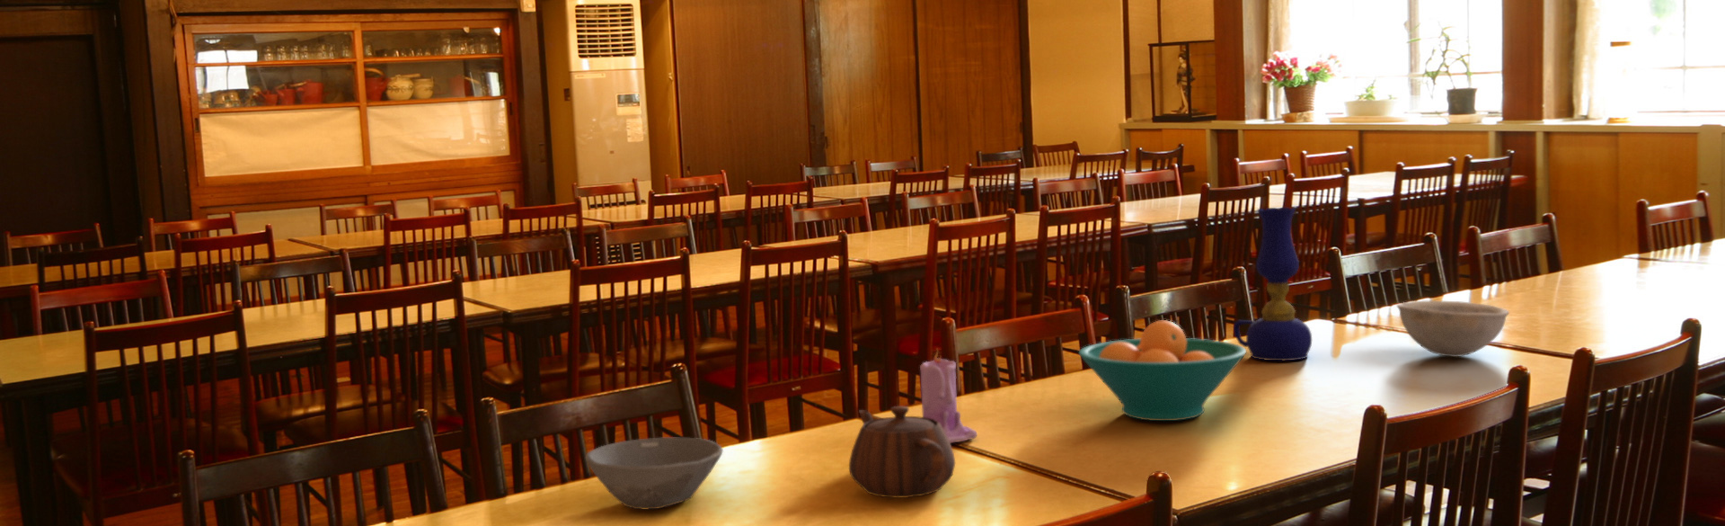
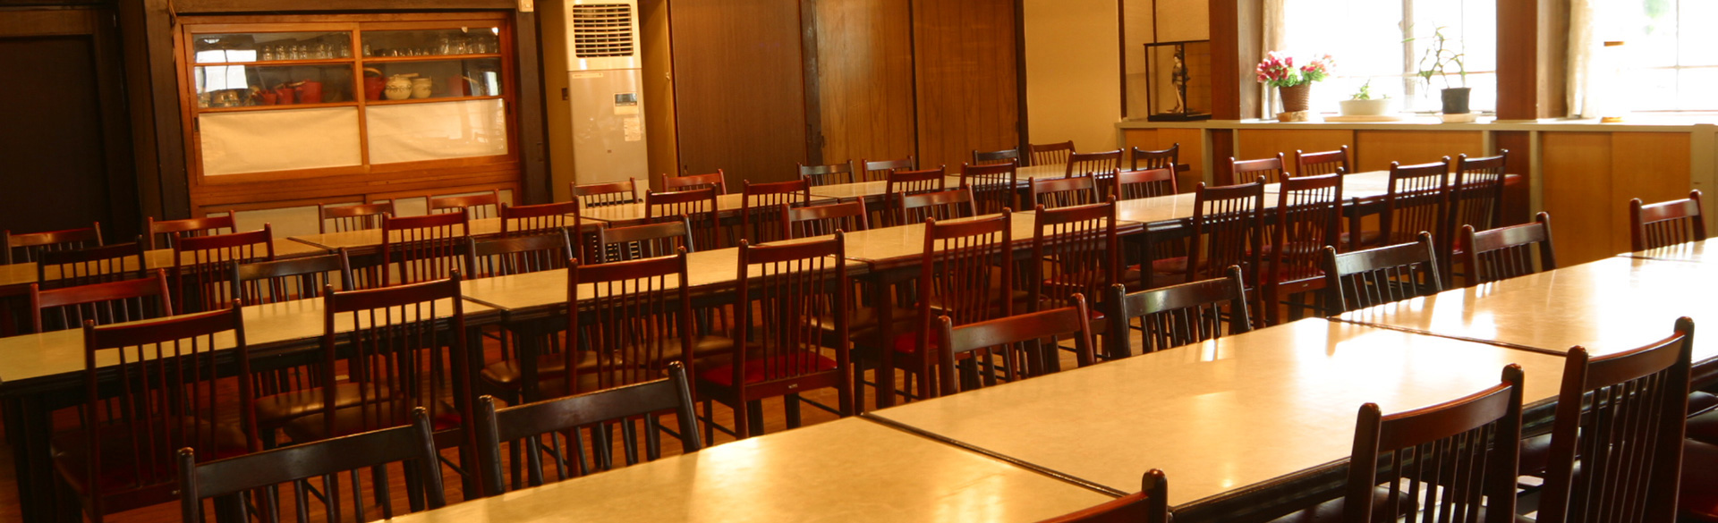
- oil lamp (1268, 283)
- bowl (1451, 329)
- candle (938, 392)
- teapot (899, 447)
- fruit bowl (1162, 366)
- bowl (656, 475)
